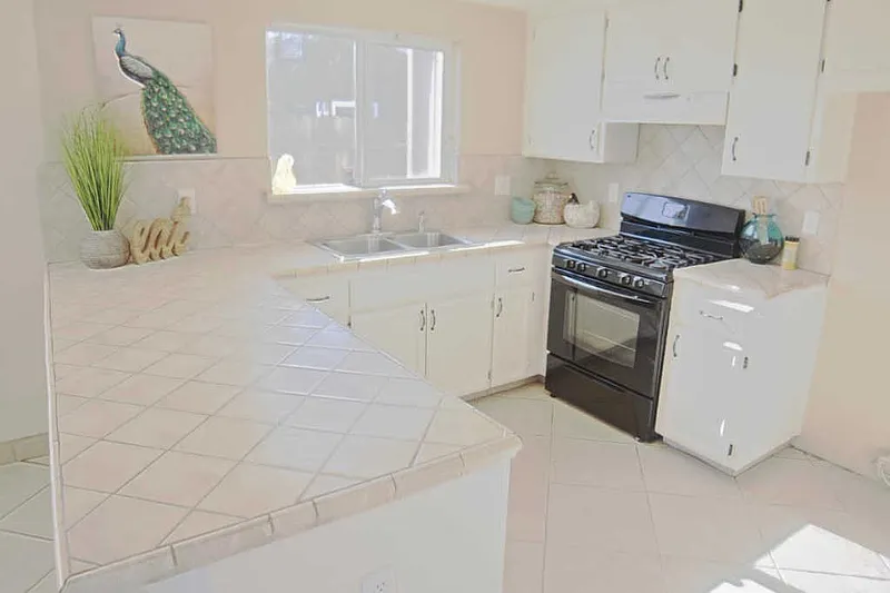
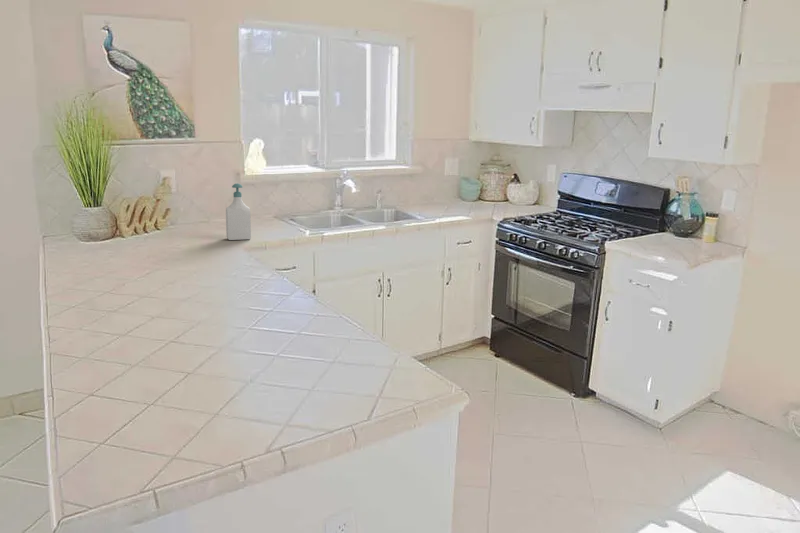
+ soap bottle (237, 211)
